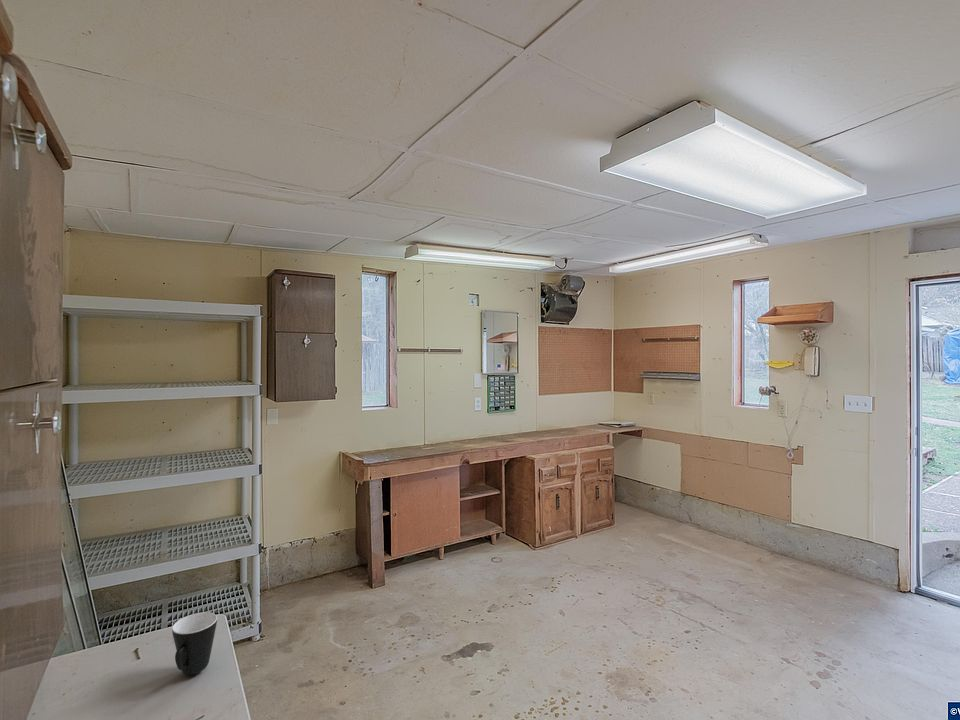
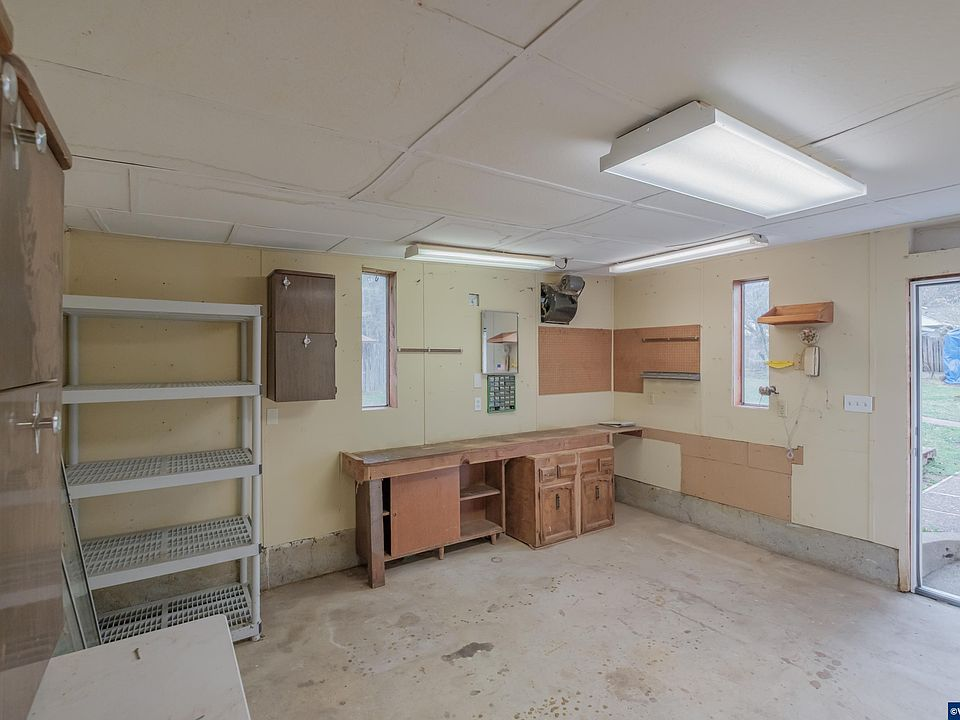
- mug (192, 649)
